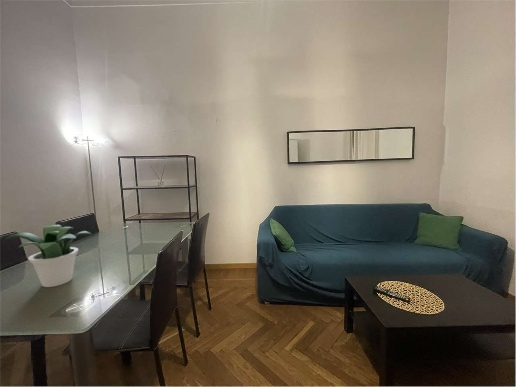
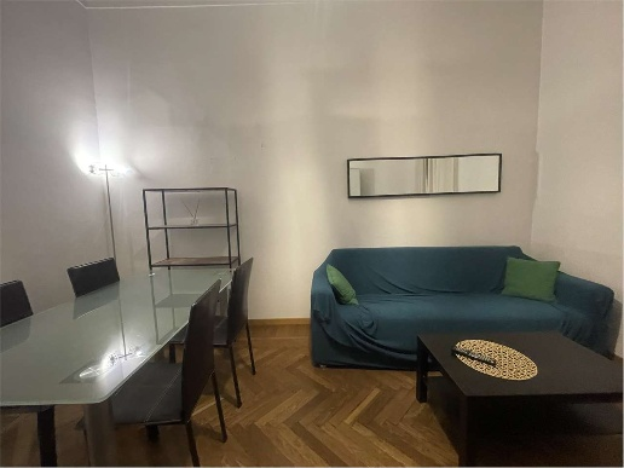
- potted plant (52, 255)
